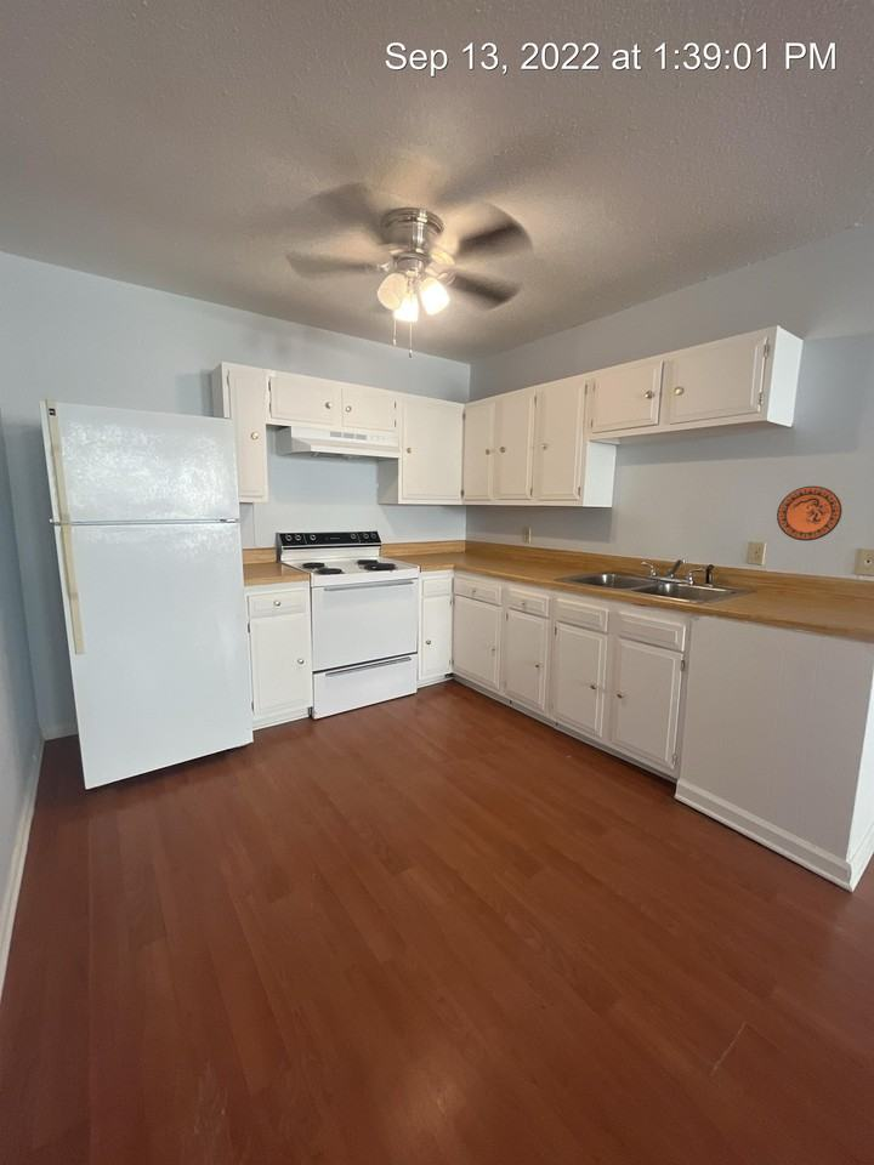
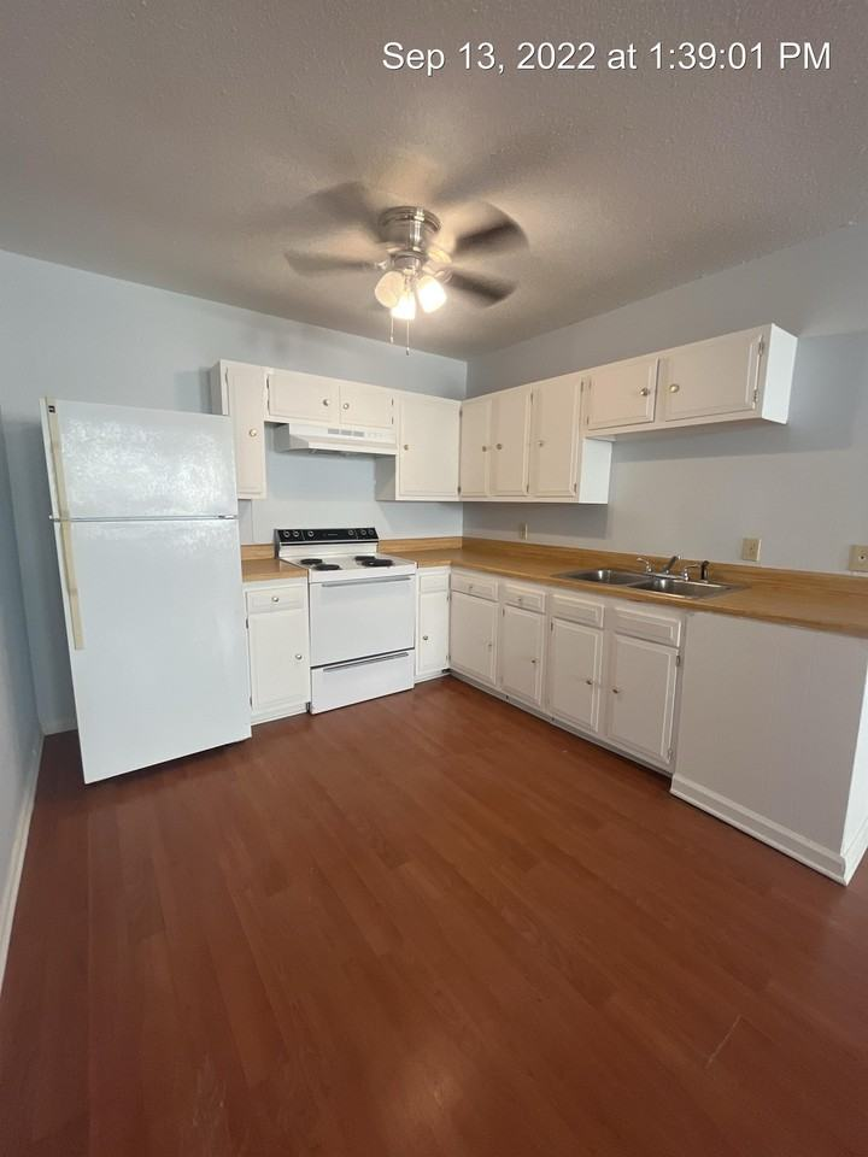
- decorative plate (807, 513)
